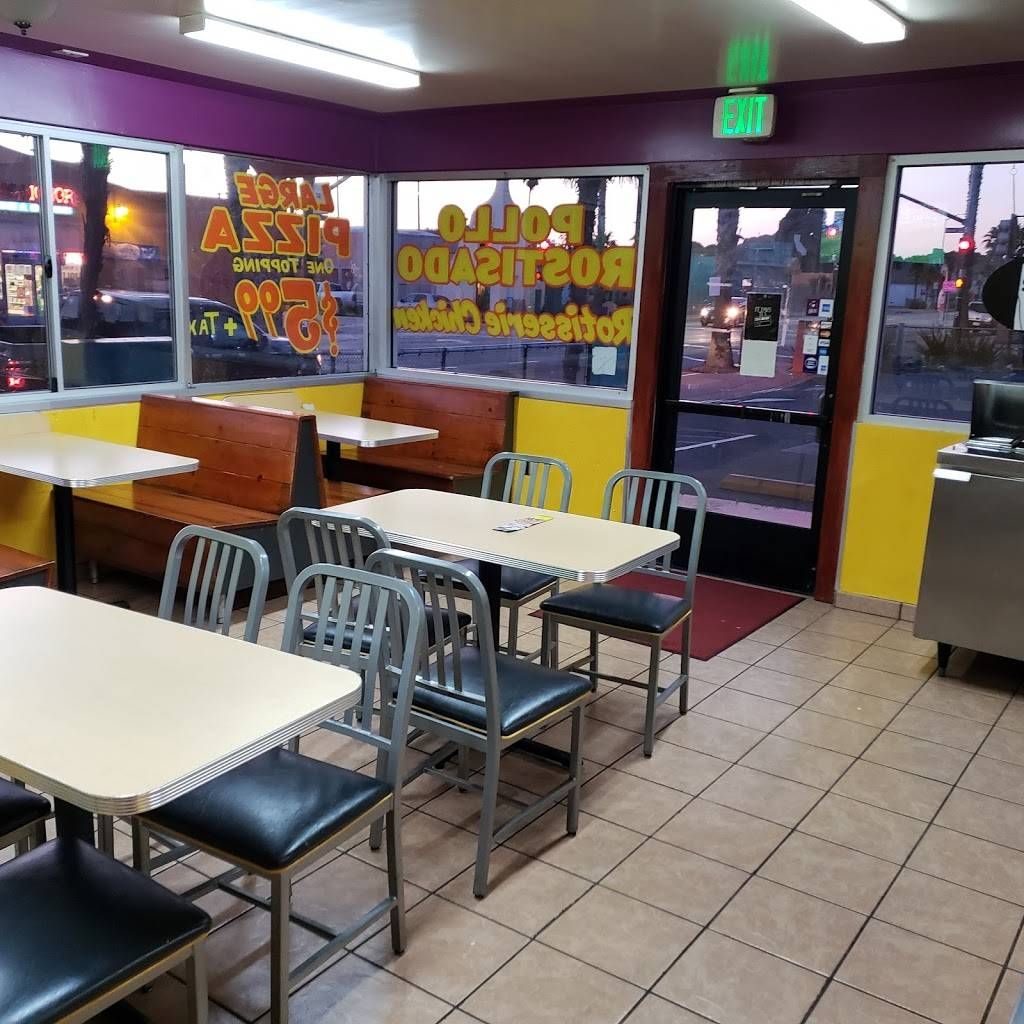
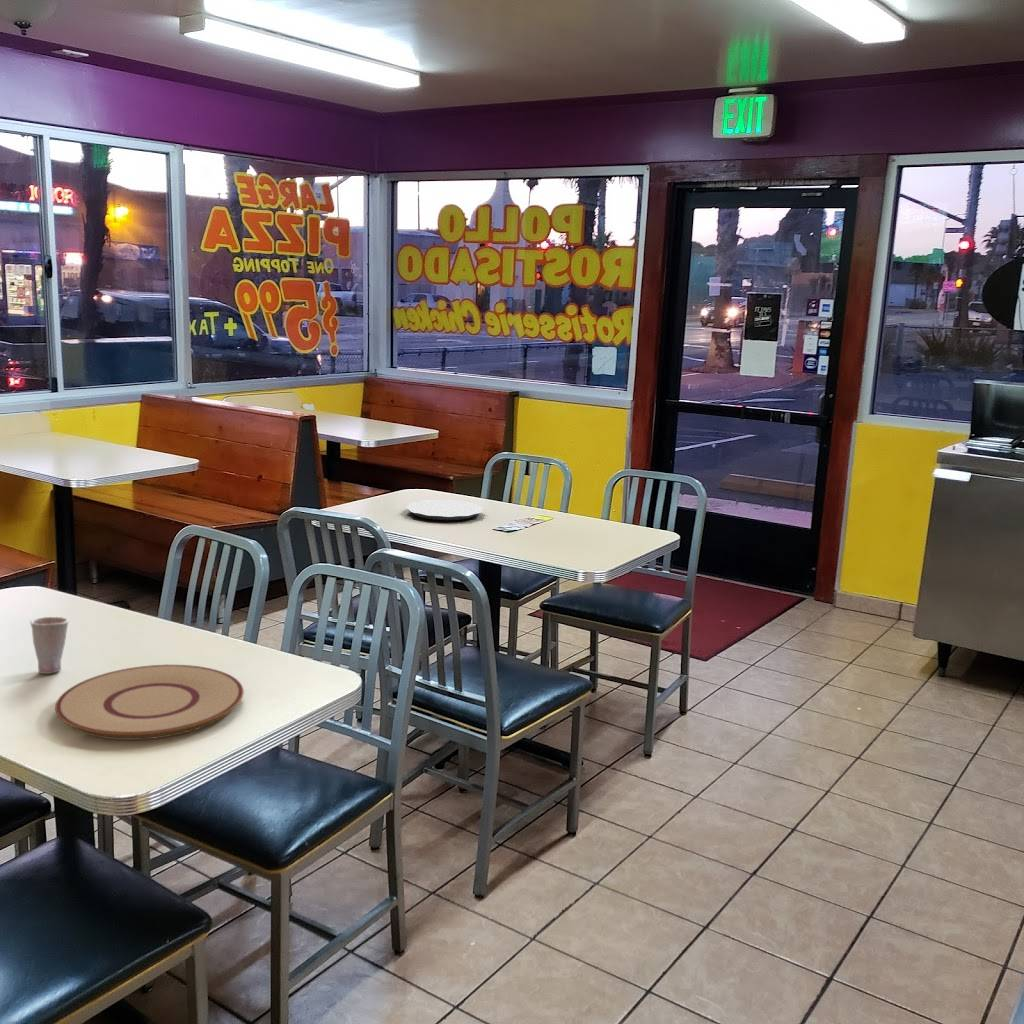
+ cup (51, 644)
+ plate (444, 510)
+ plate (152, 700)
